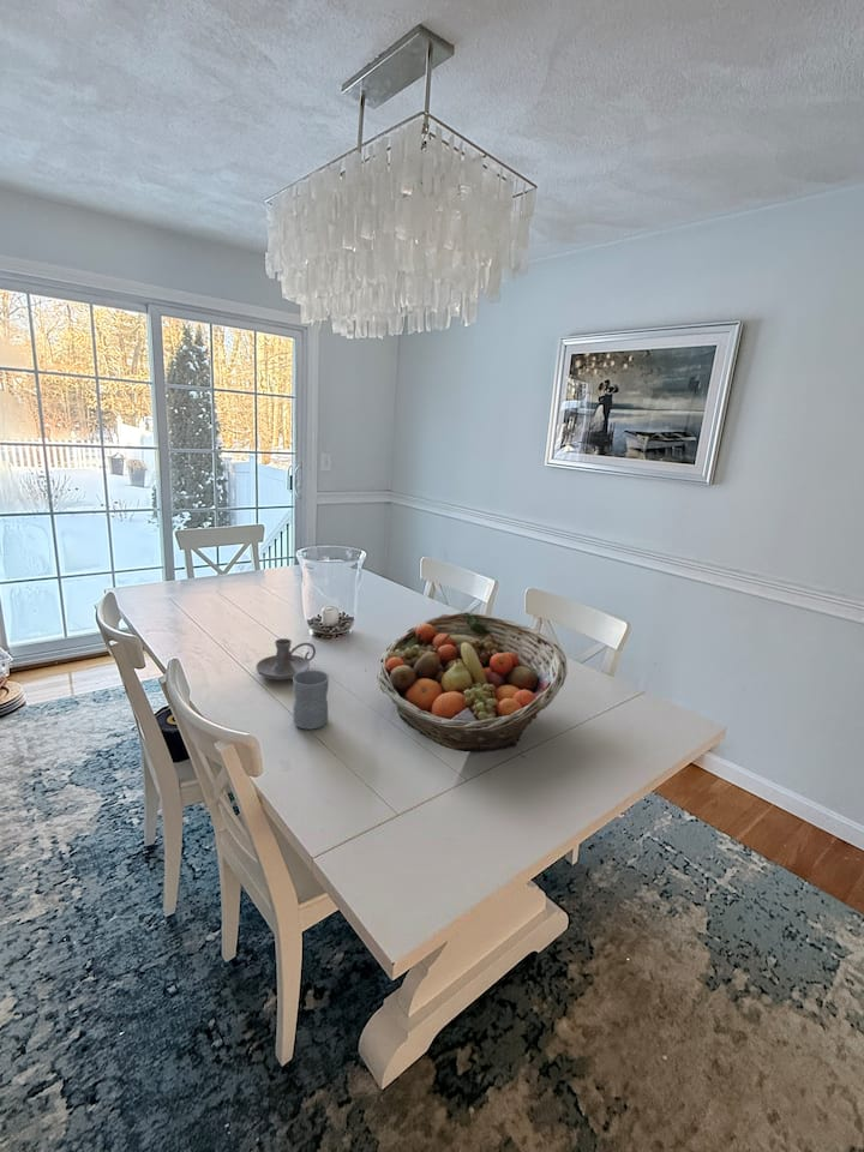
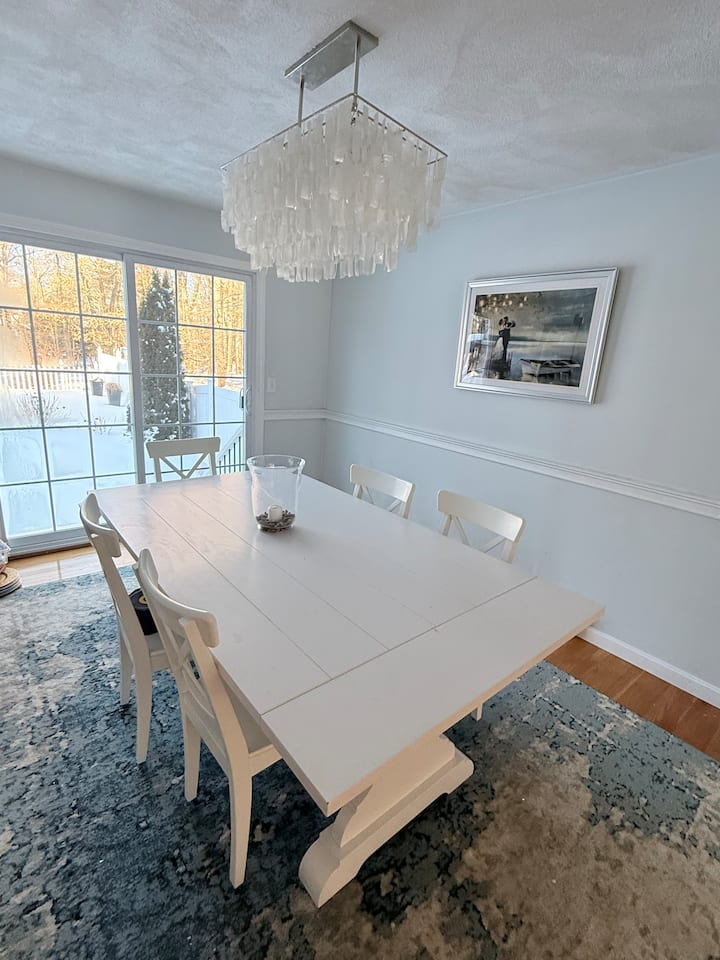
- mug (307, 696)
- candle holder (288, 655)
- fruit basket (467, 676)
